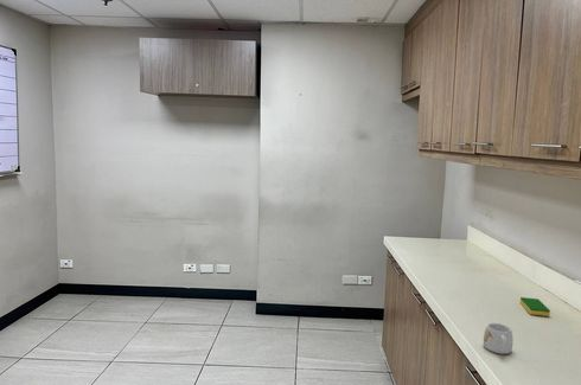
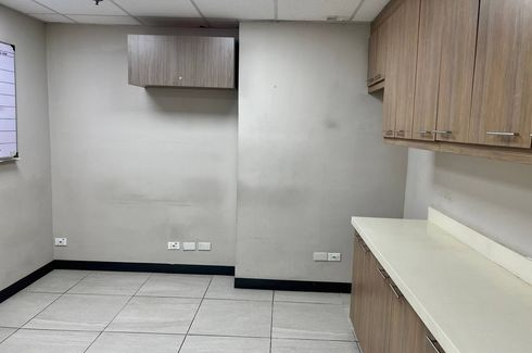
- dish sponge (534, 306)
- mug (499, 339)
